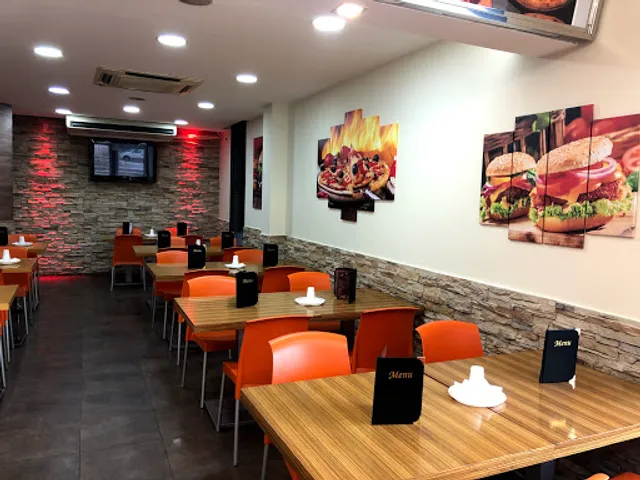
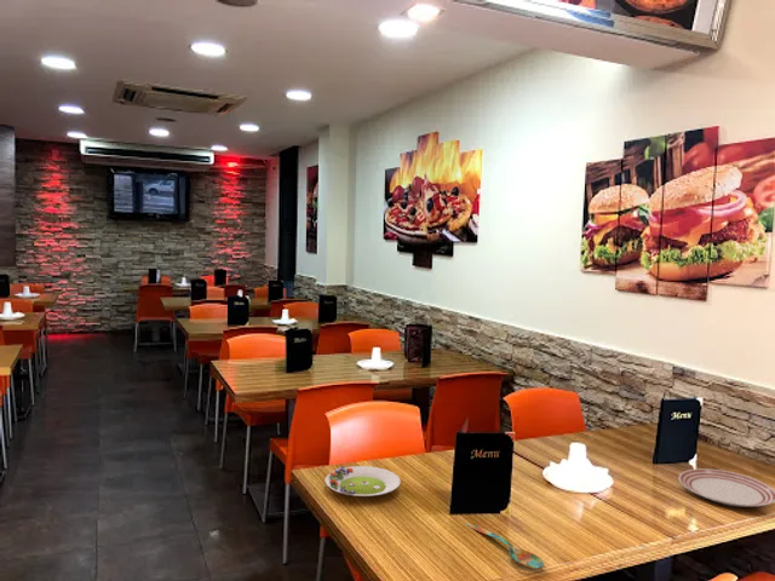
+ spoon (501, 541)
+ dinner plate (725, 489)
+ salad plate (362, 482)
